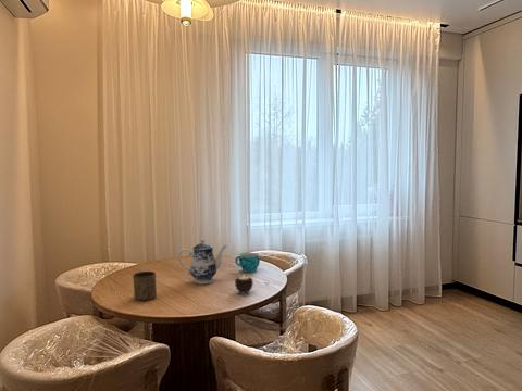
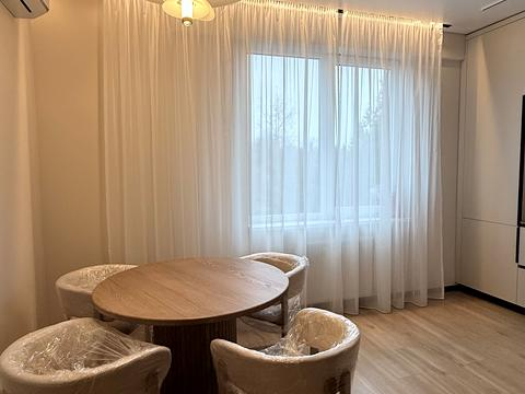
- cup (145, 286)
- teapot (202, 260)
- candle (244, 283)
- cup (248, 263)
